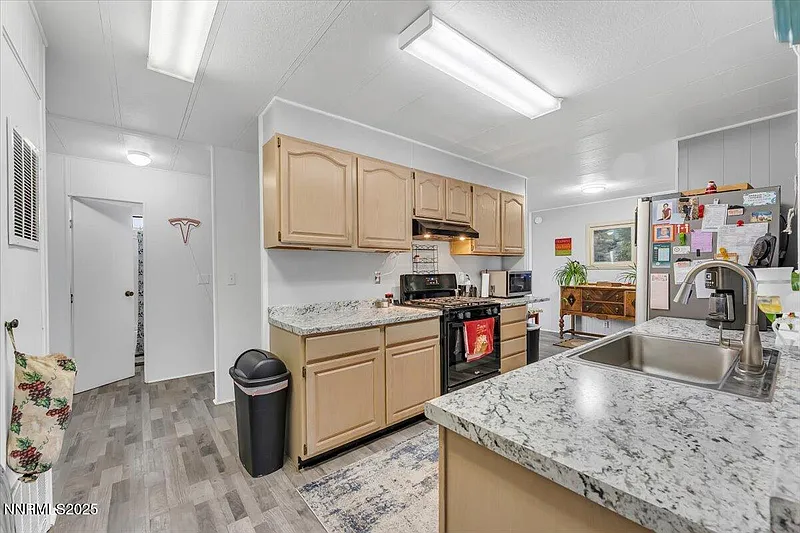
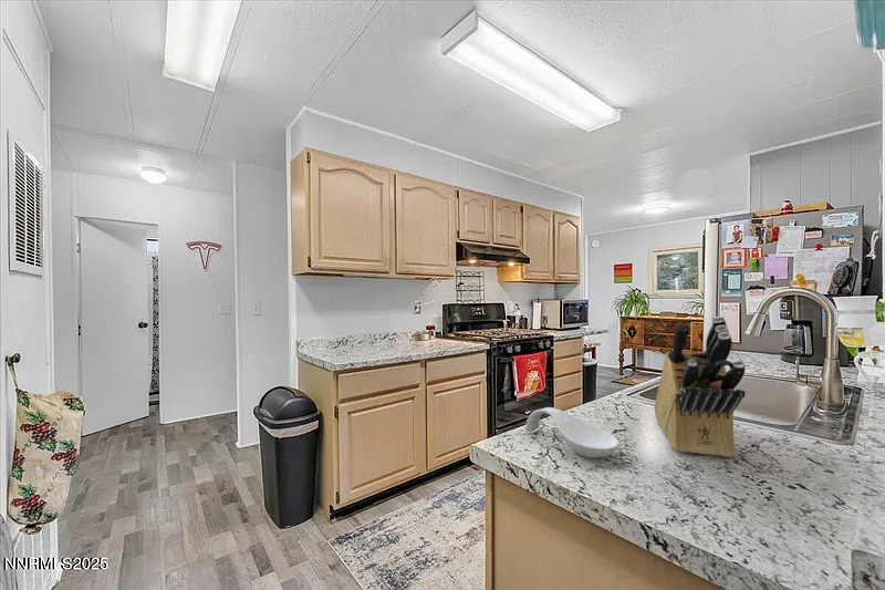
+ knife block (693, 377)
+ spoon rest (568, 429)
